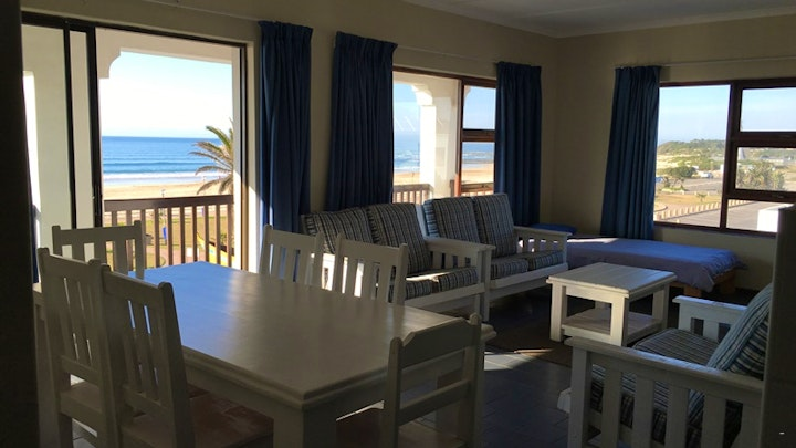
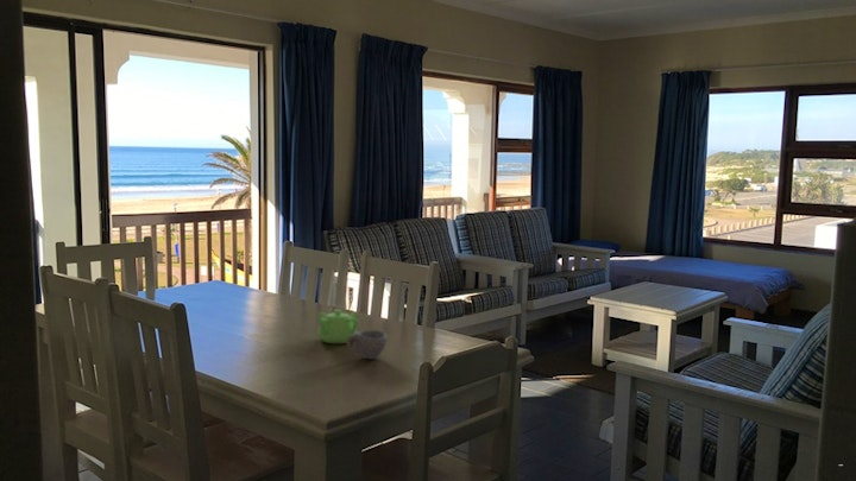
+ teapot (338, 324)
+ cup (366, 346)
